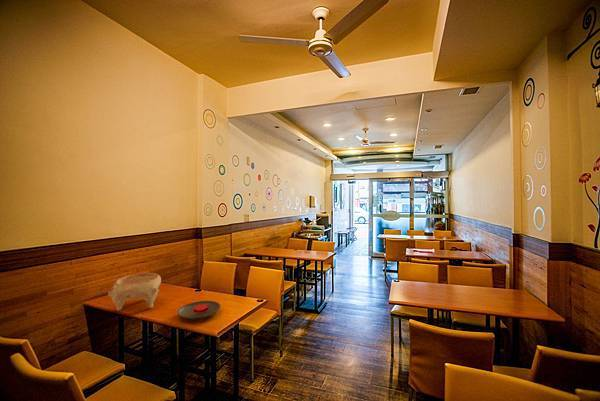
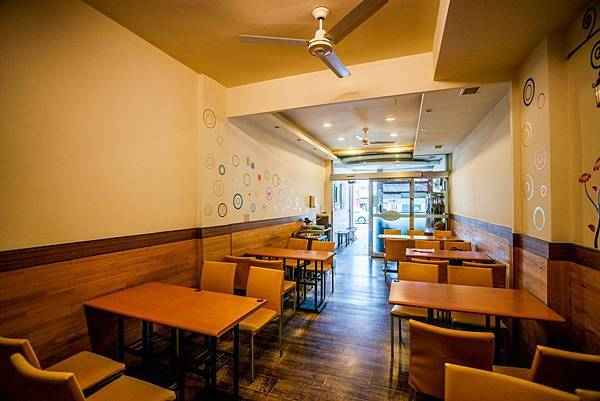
- plate (199, 310)
- decorative bowl (136, 291)
